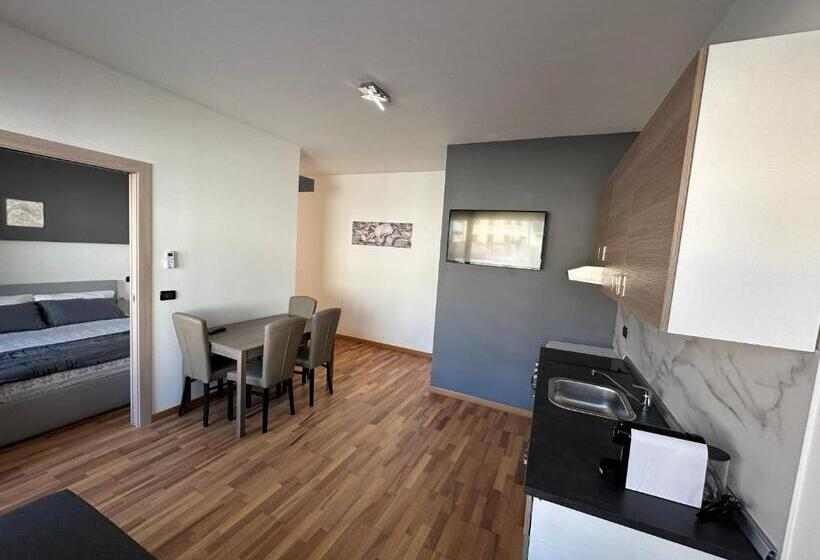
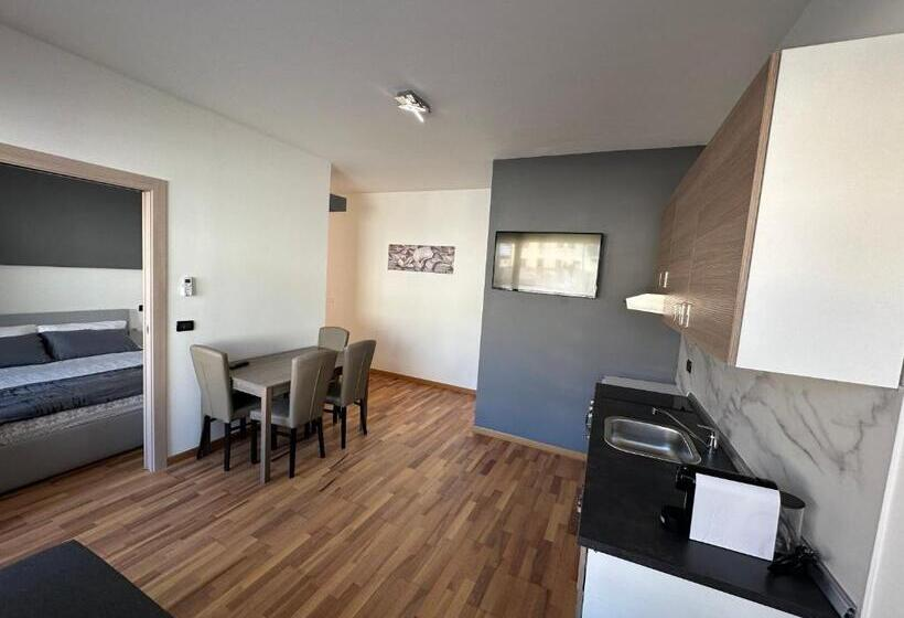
- wall art (24, 213)
